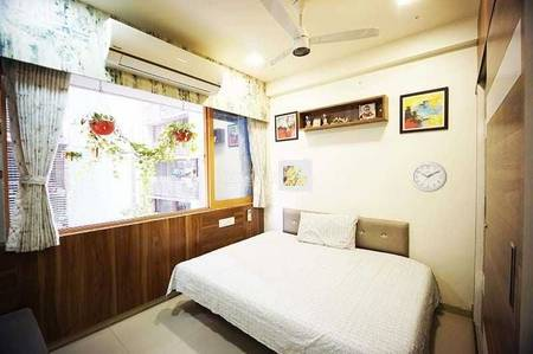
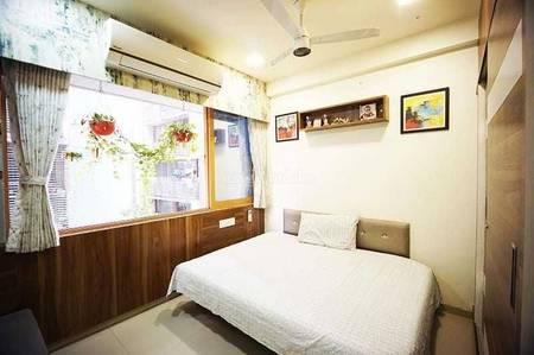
- wall clock (428, 176)
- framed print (294, 175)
